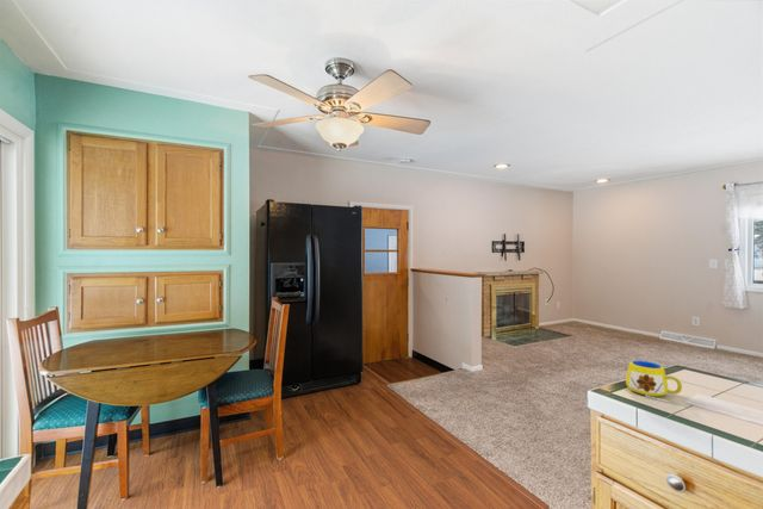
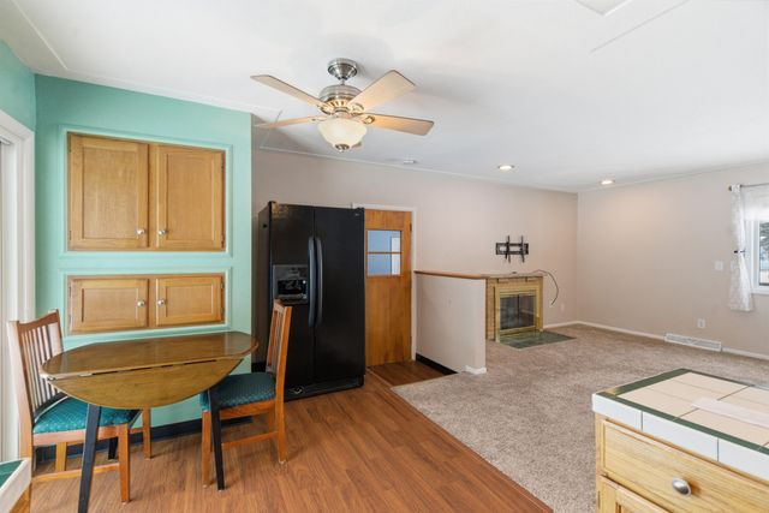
- mug (652, 379)
